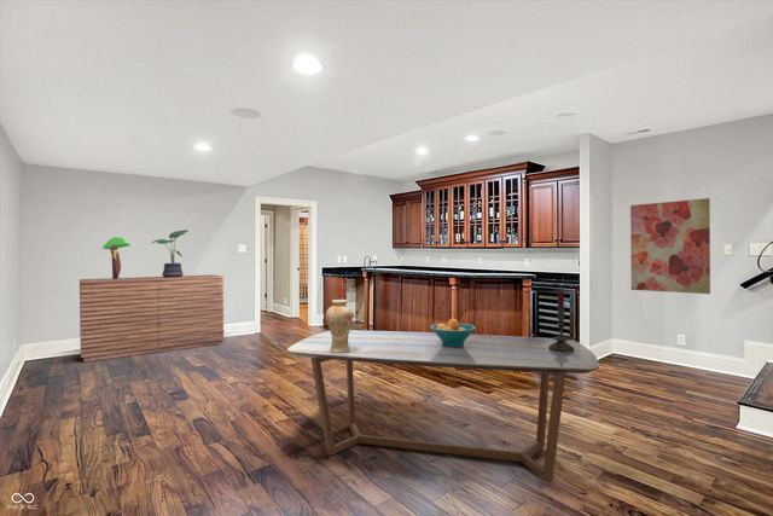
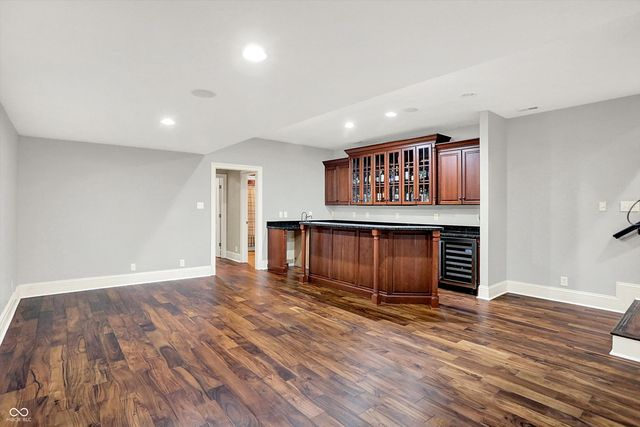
- fruit bowl (452, 331)
- candle (560, 319)
- table lamp (116, 257)
- dining table (437, 366)
- potted plant (170, 254)
- wall art (668, 247)
- sideboard (155, 313)
- vase (339, 325)
